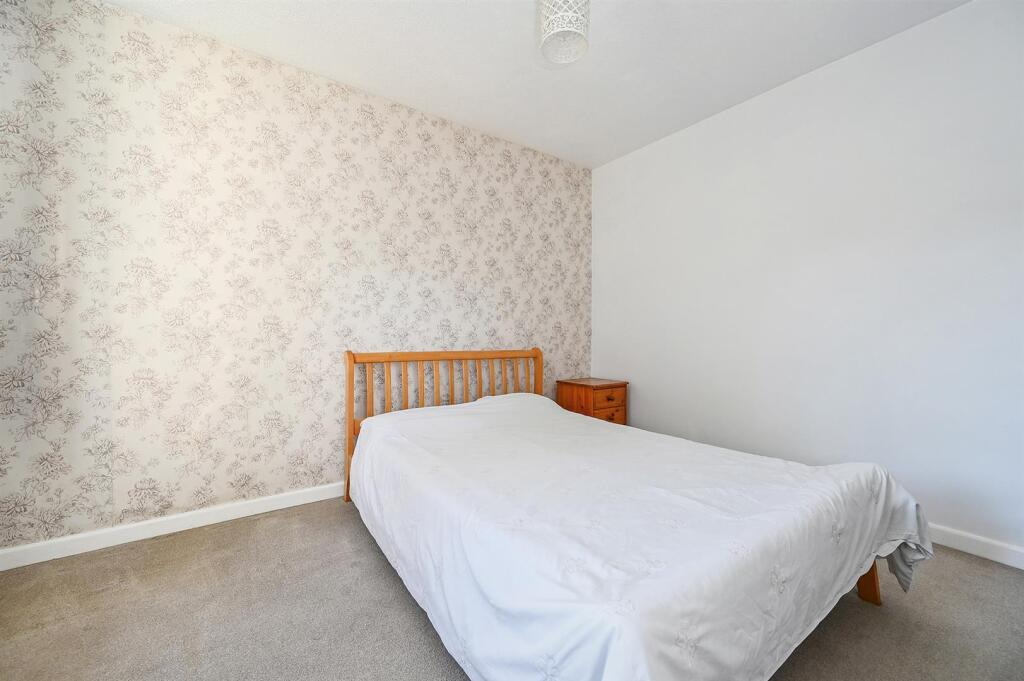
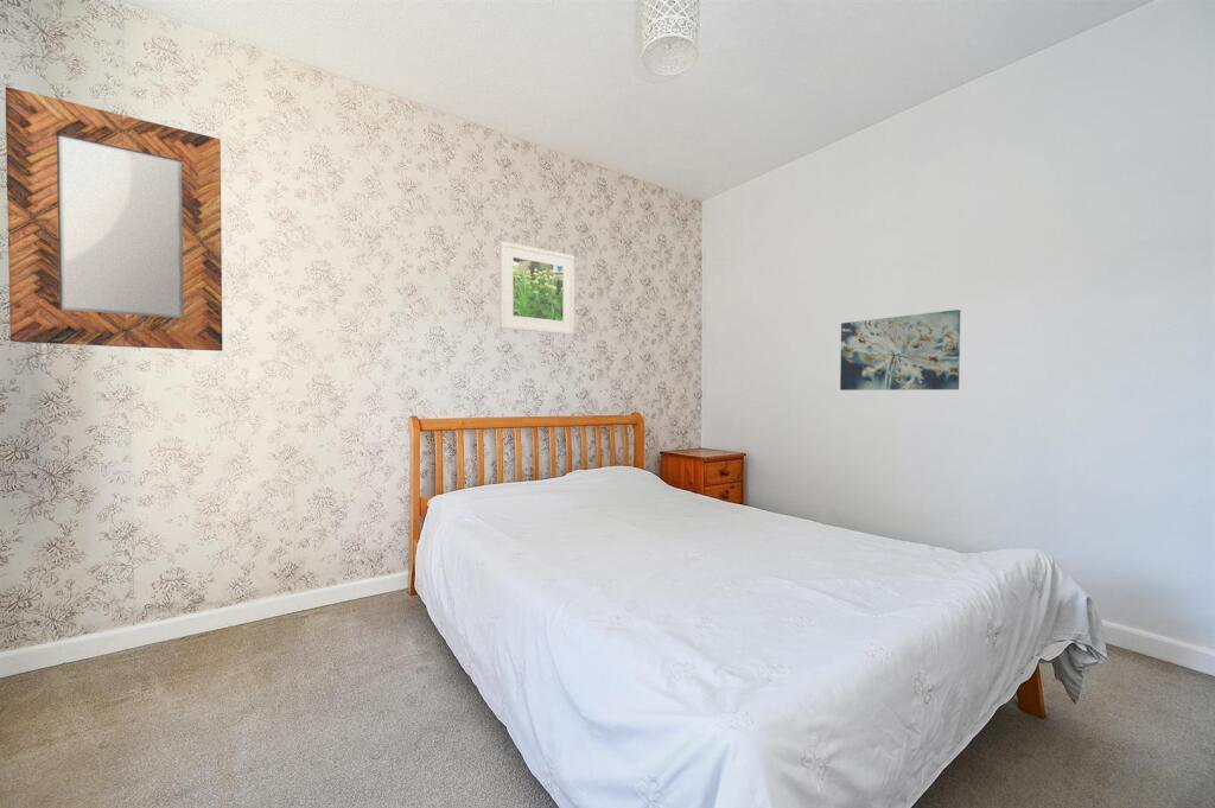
+ home mirror (125, 231)
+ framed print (537, 290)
+ wall art (895, 354)
